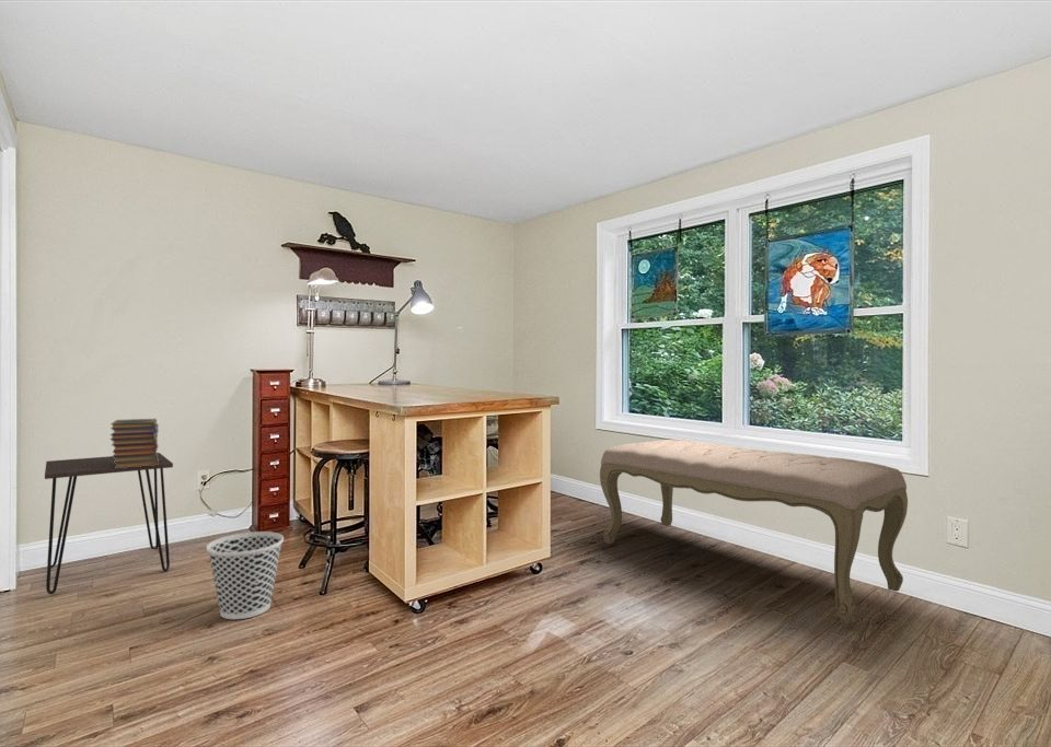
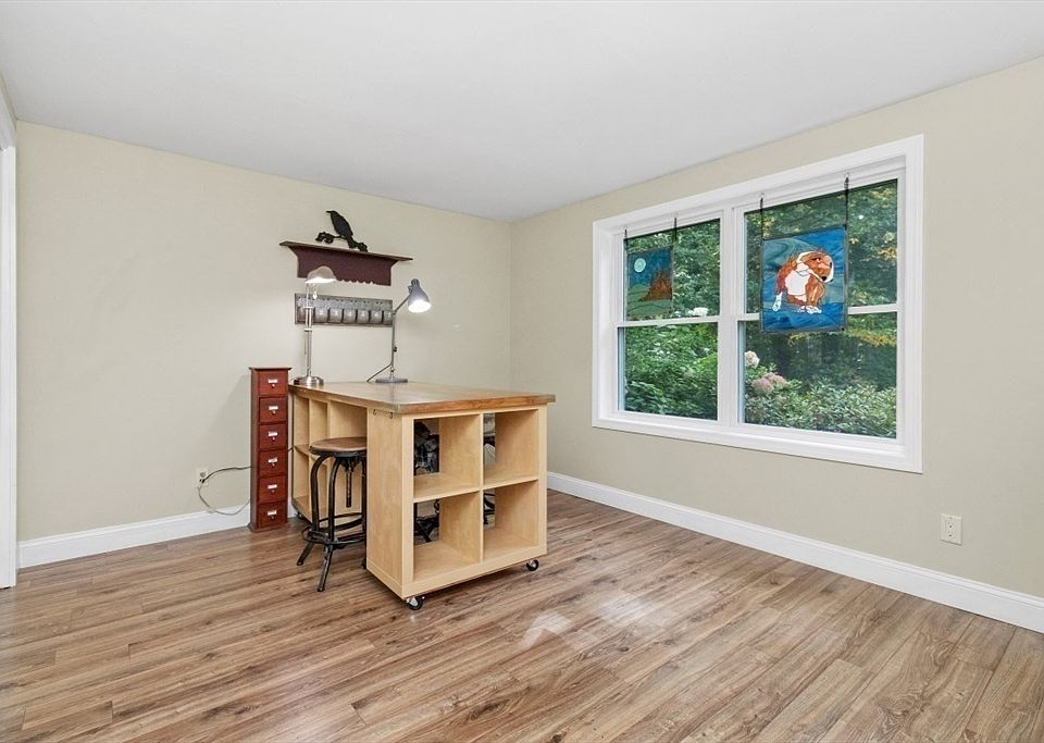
- book stack (135, 441)
- wastebasket (245, 575)
- bench (739, 500)
- desk (143, 507)
